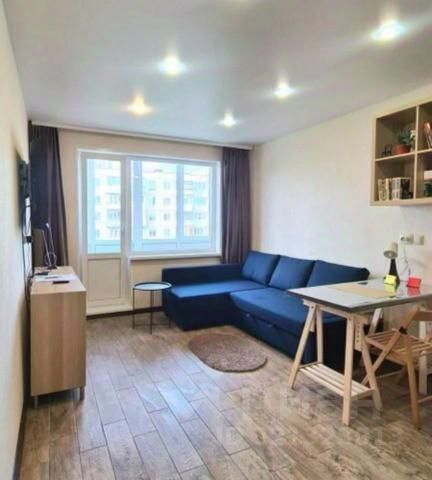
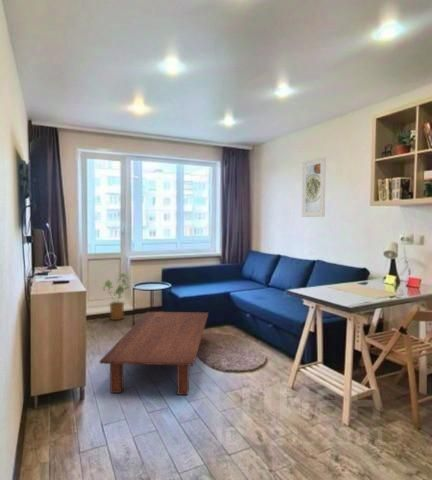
+ house plant (118, 296)
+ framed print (313, 188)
+ coffee table (165, 346)
